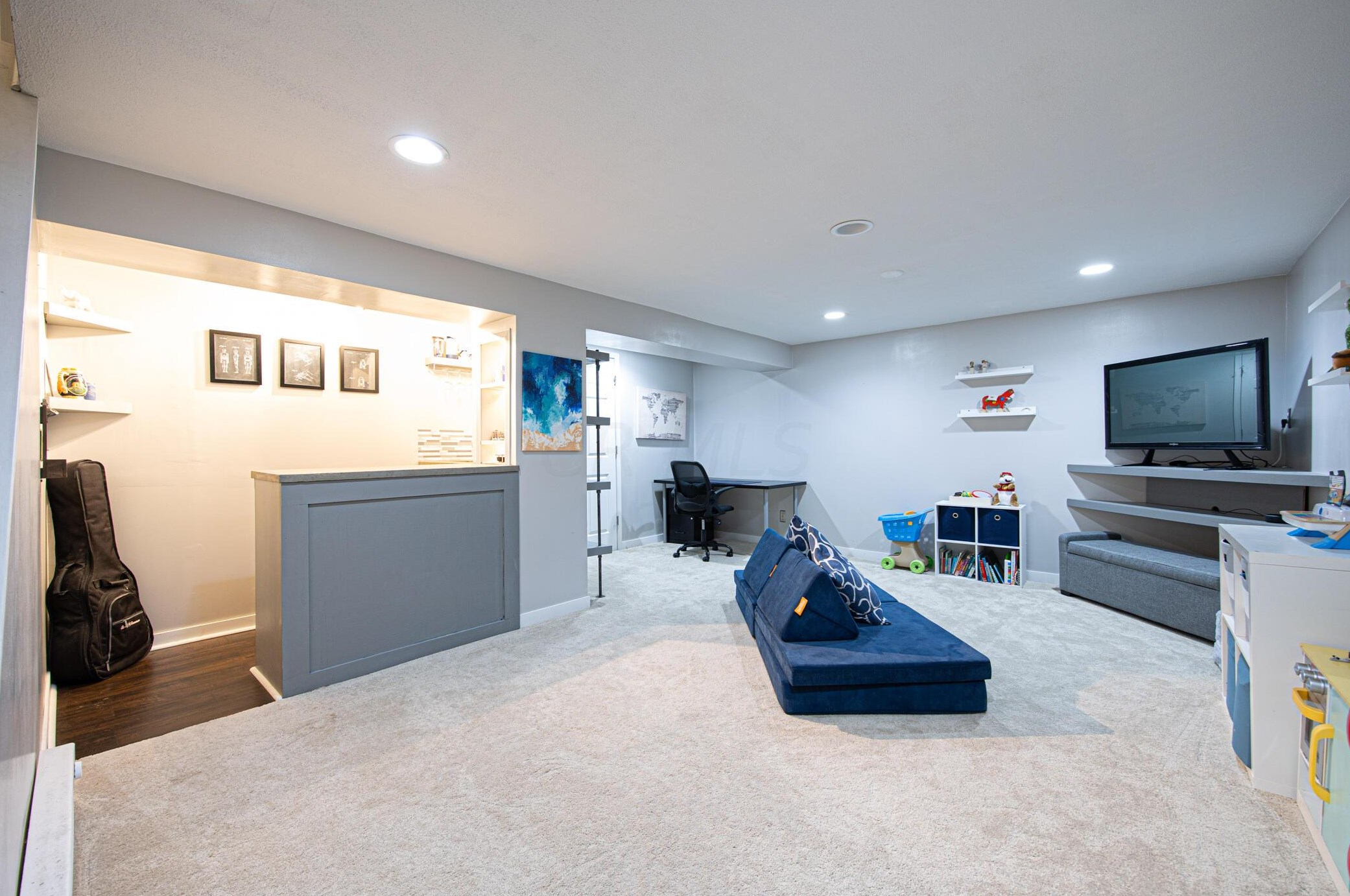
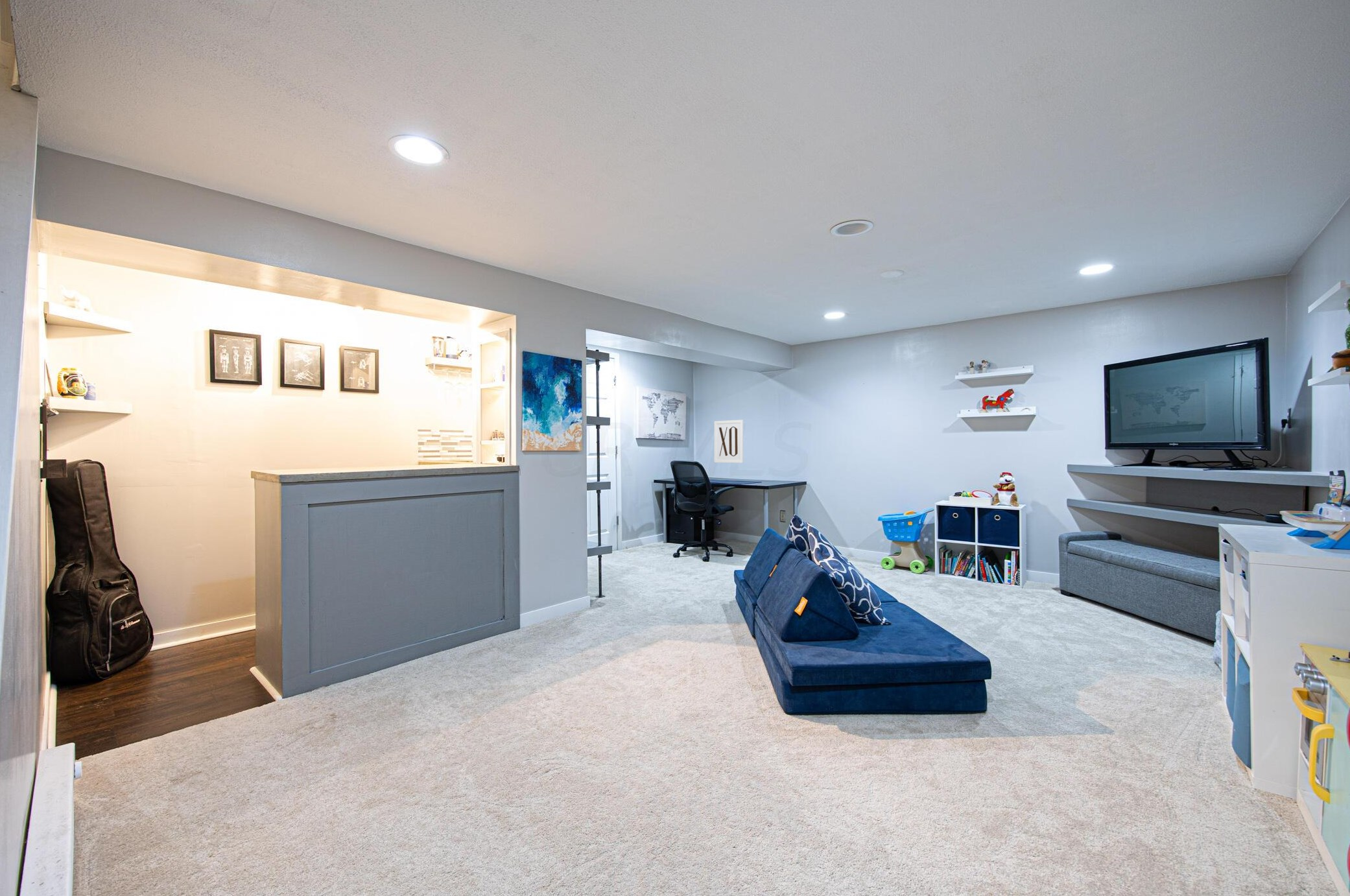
+ wall art (728, 442)
